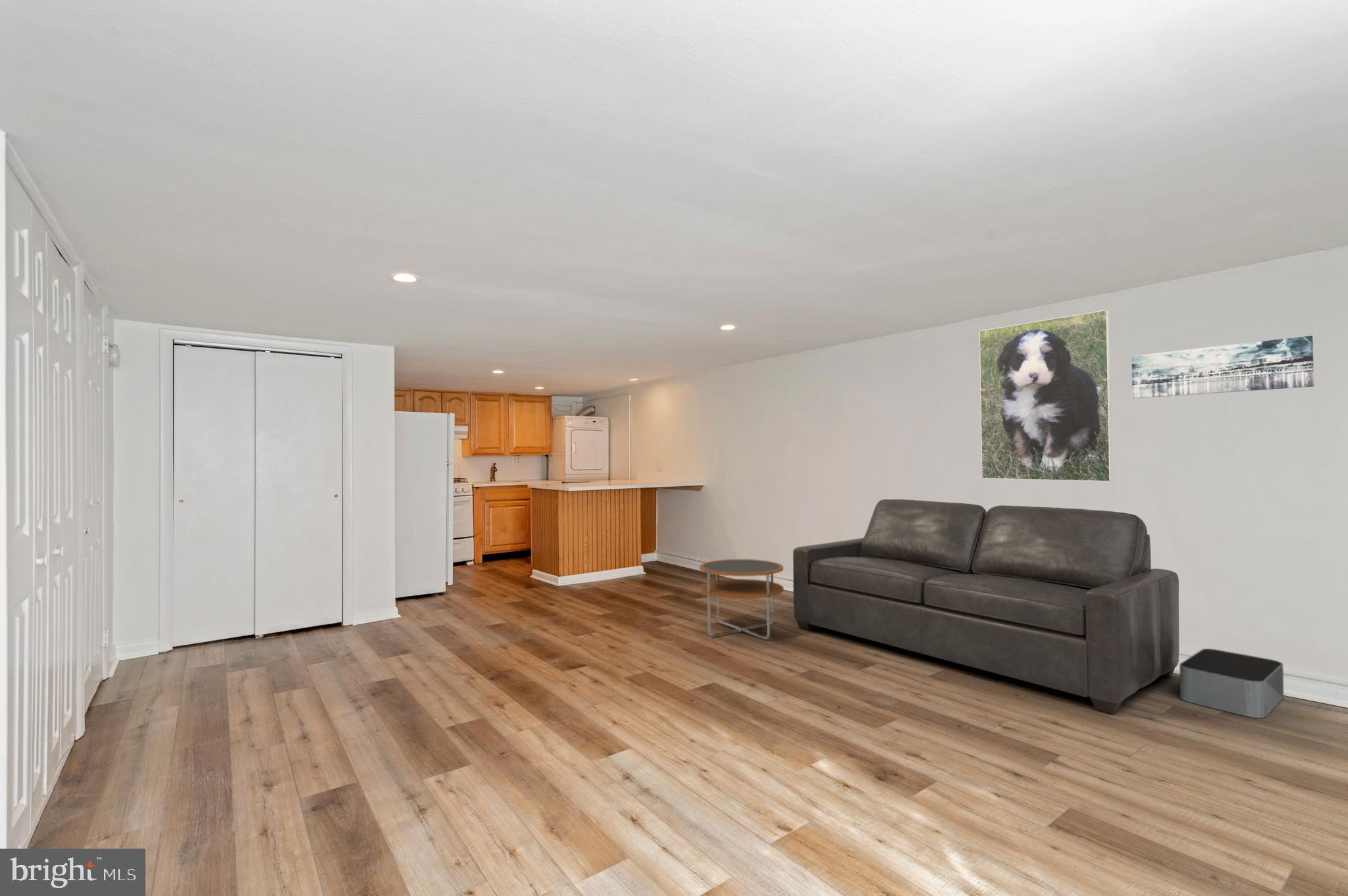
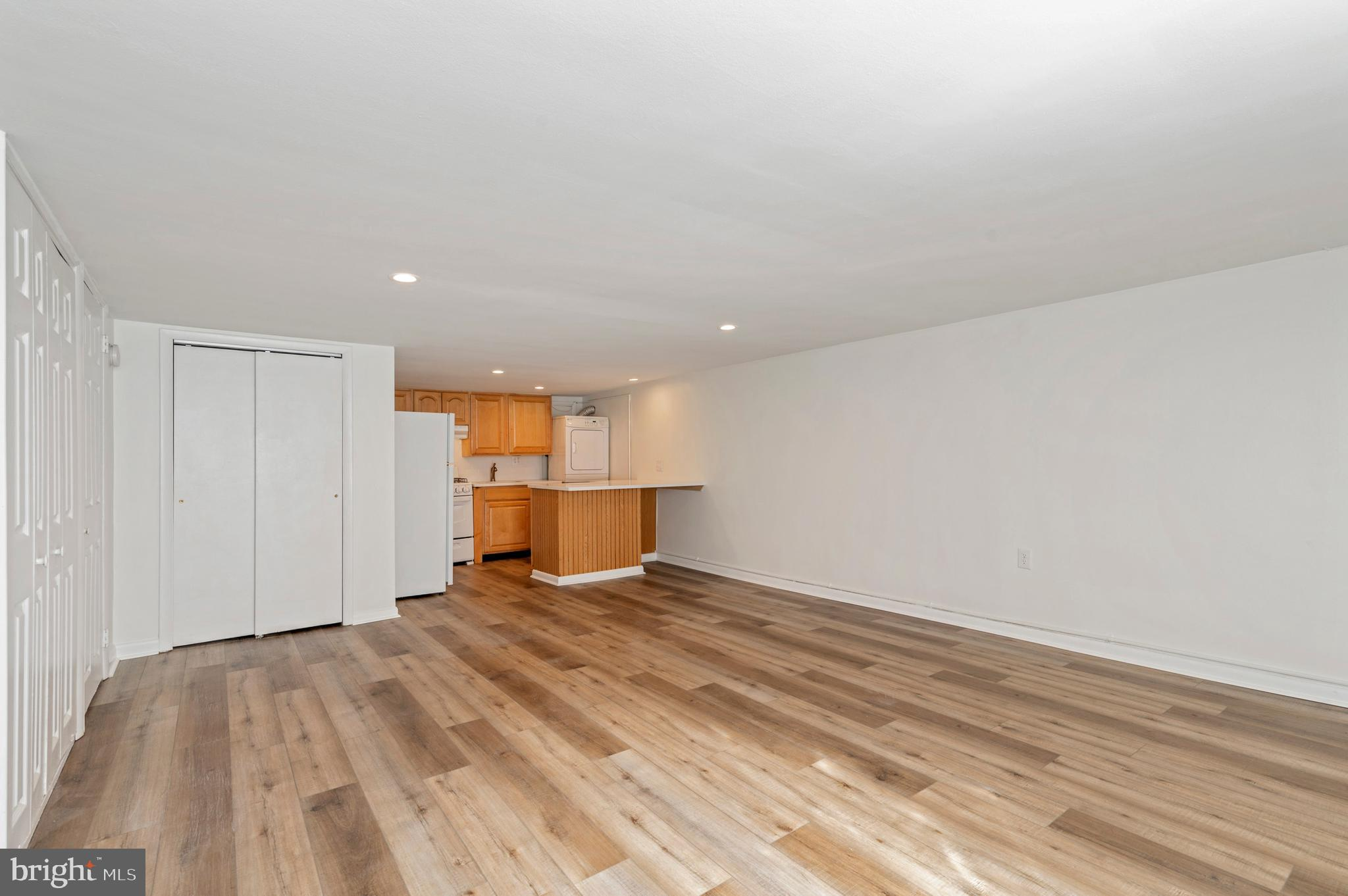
- sofa (960, 577)
- wall art (1215, 370)
- storage bin (1231, 680)
- side table (741, 598)
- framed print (1041, 400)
